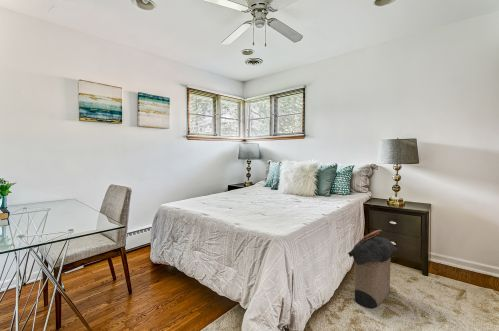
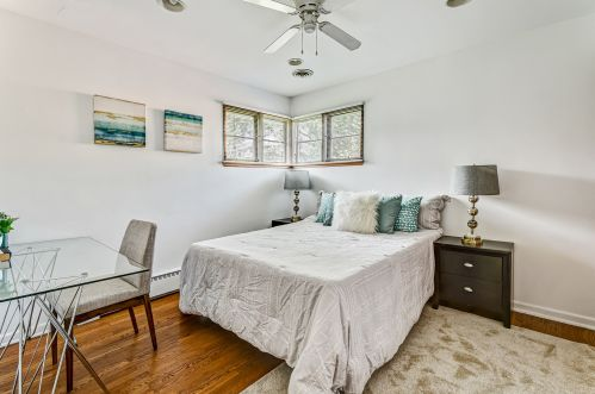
- laundry hamper (371, 260)
